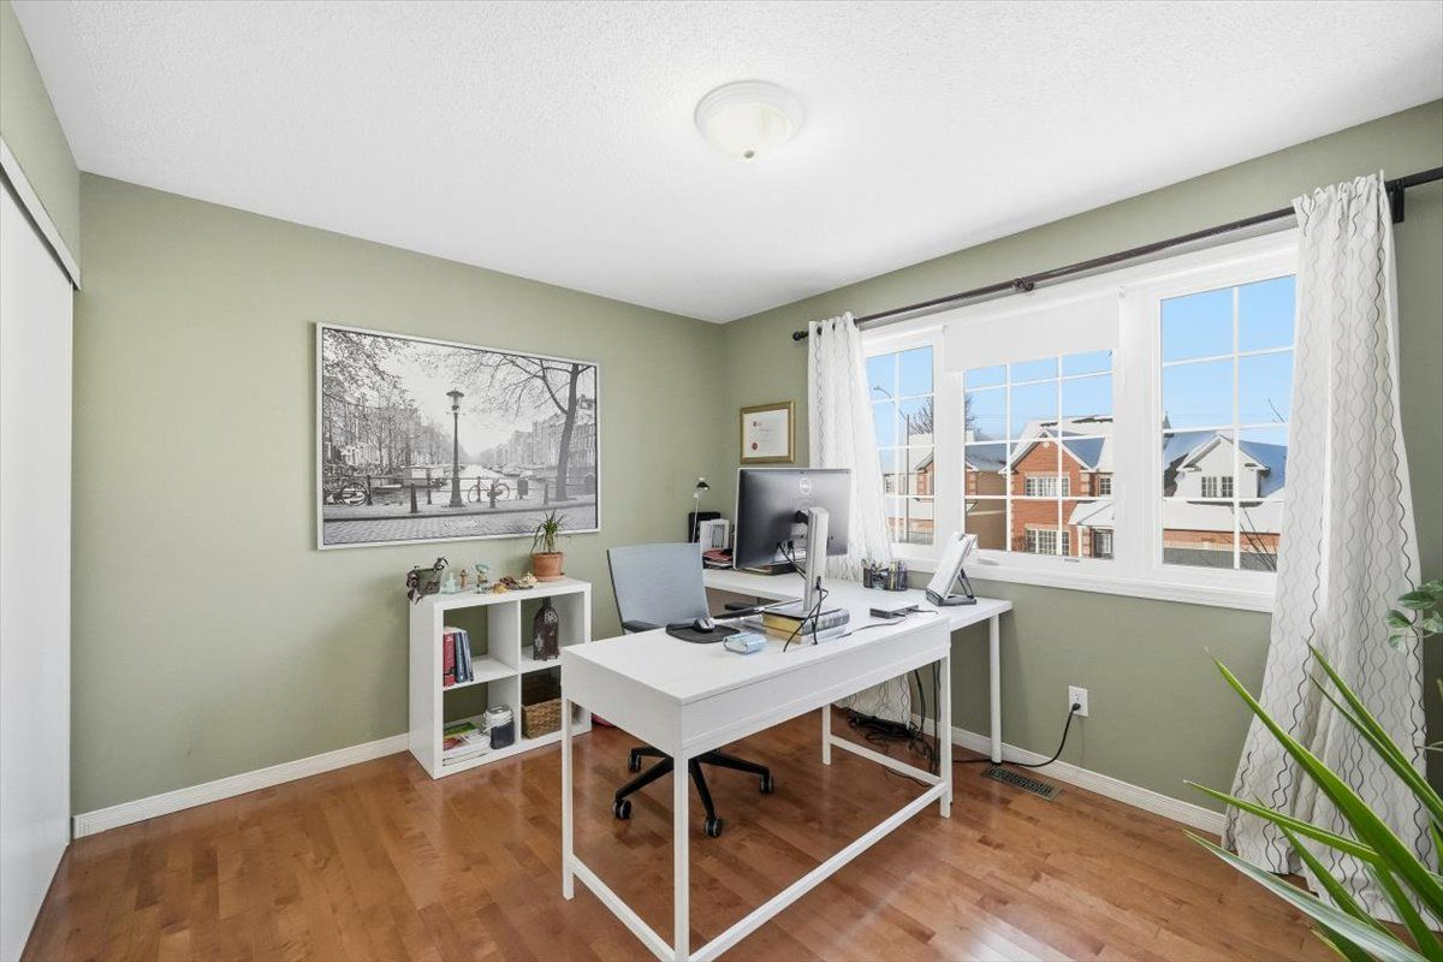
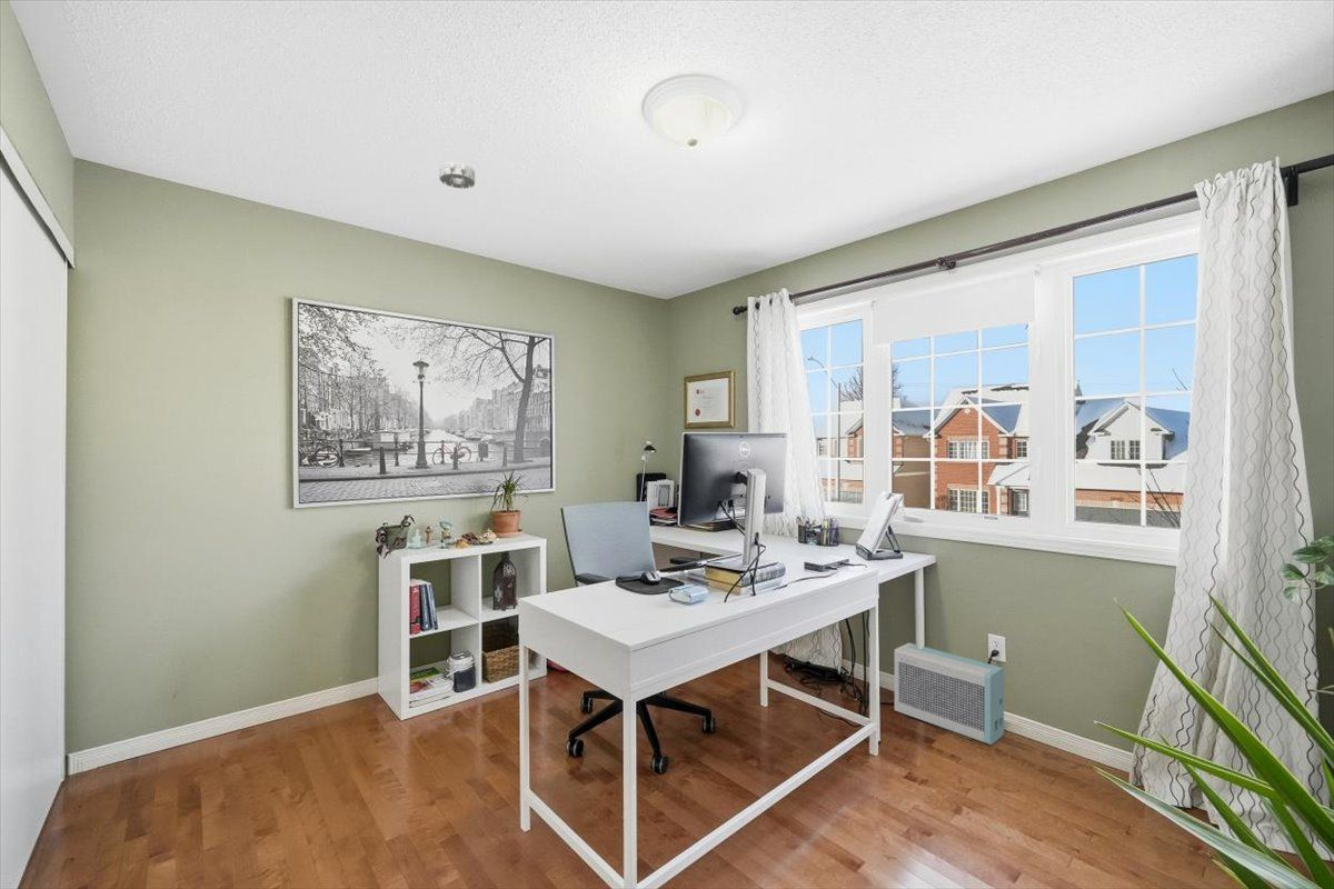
+ smoke detector (457, 174)
+ air purifier (946, 690)
